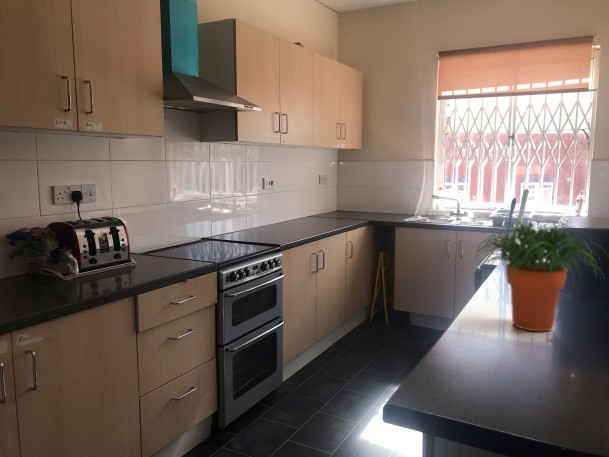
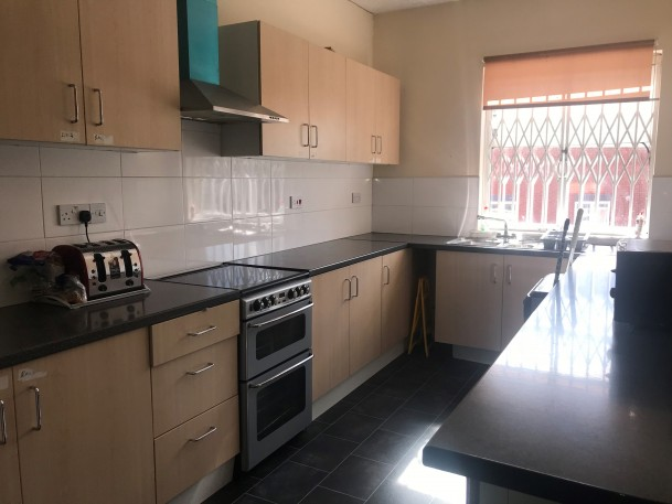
- potted plant (534, 273)
